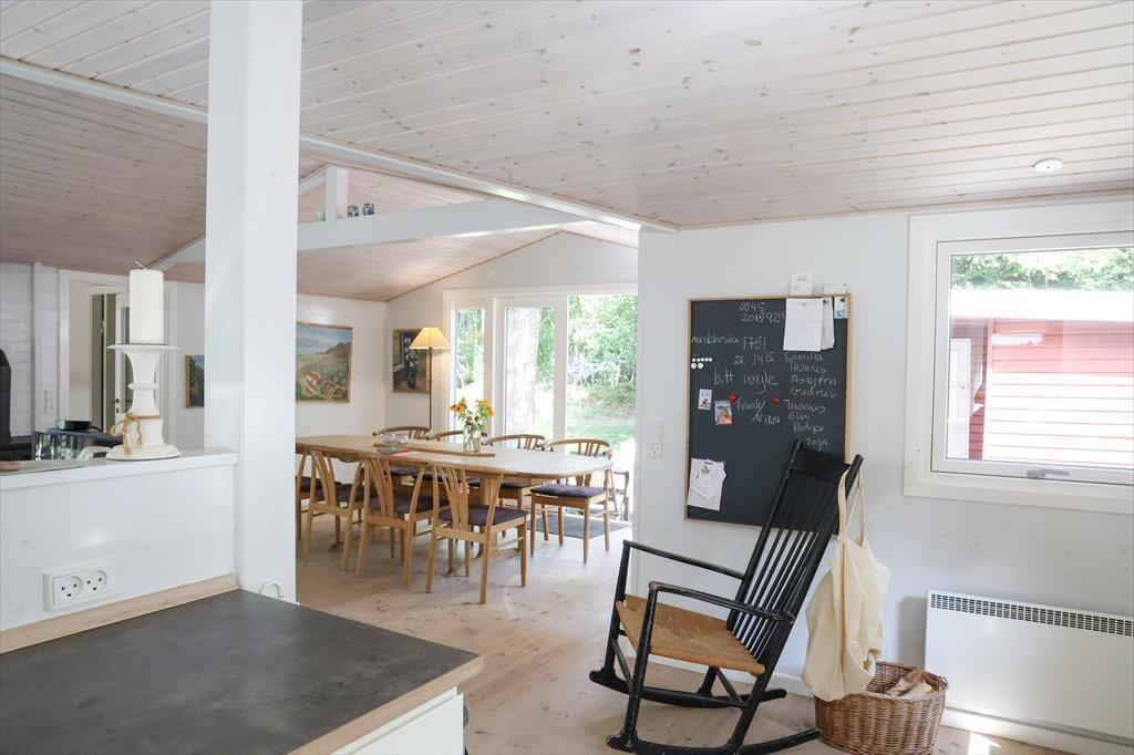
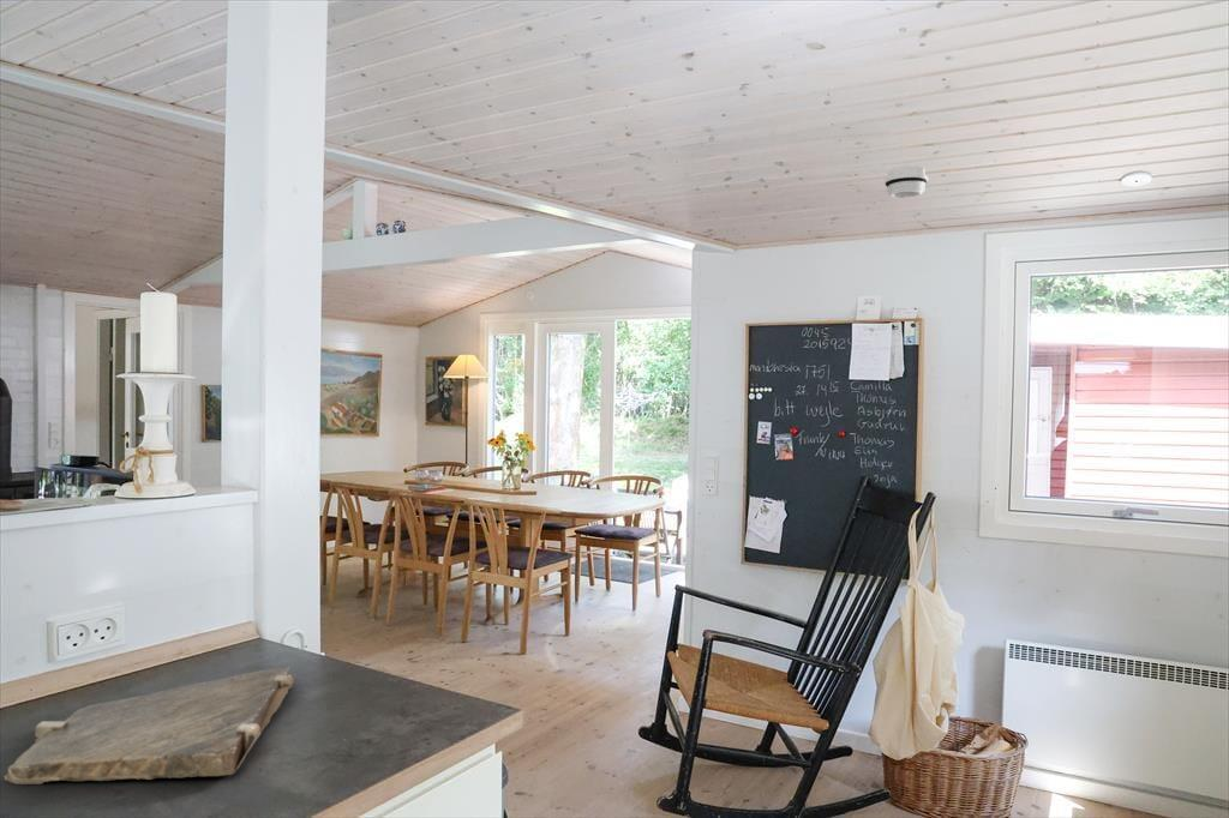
+ cutting board (167, 715)
+ smoke detector (906, 182)
